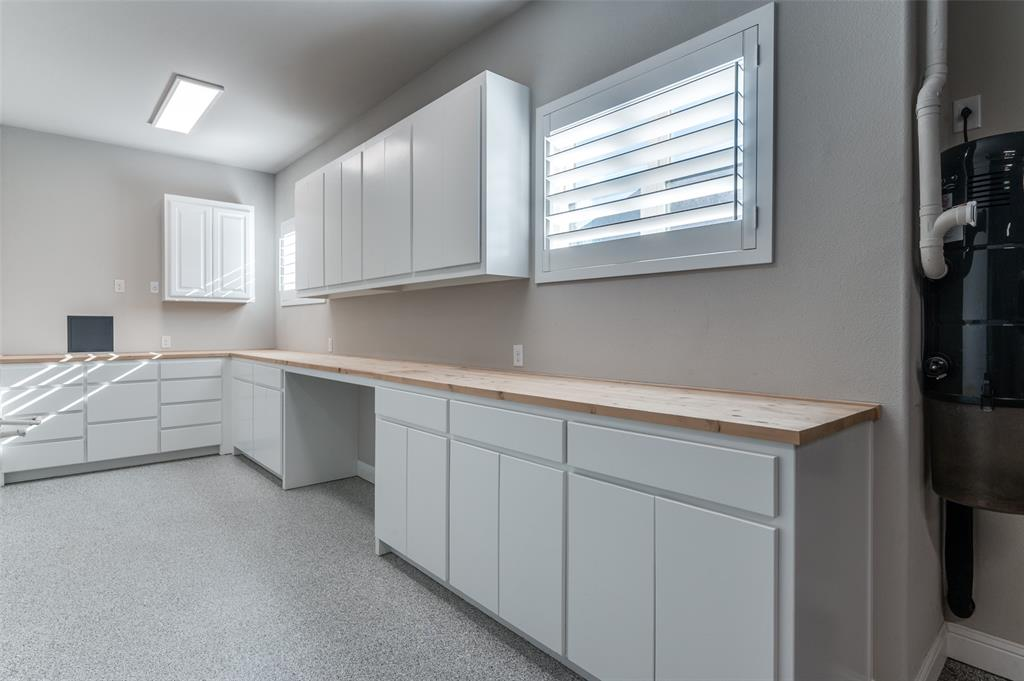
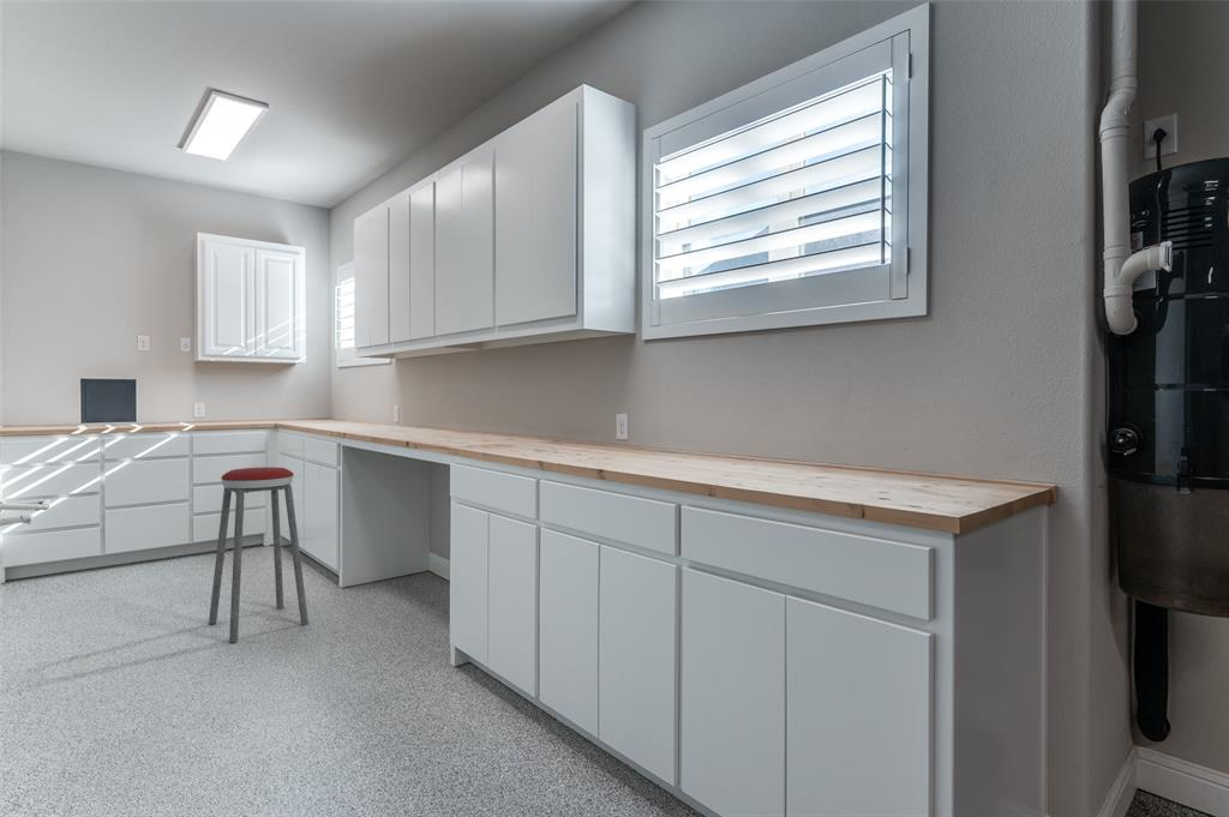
+ music stool (274, 546)
